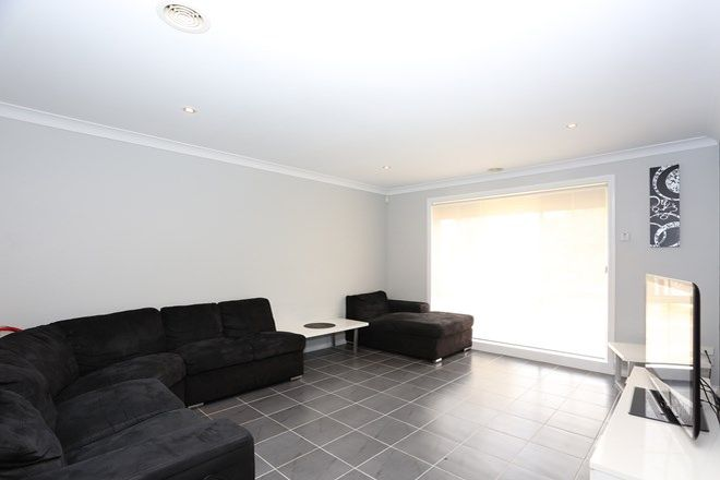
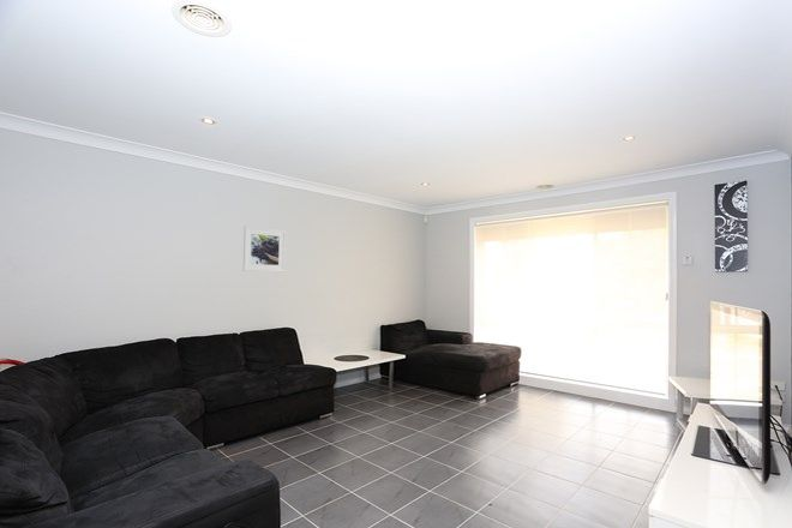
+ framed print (265, 250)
